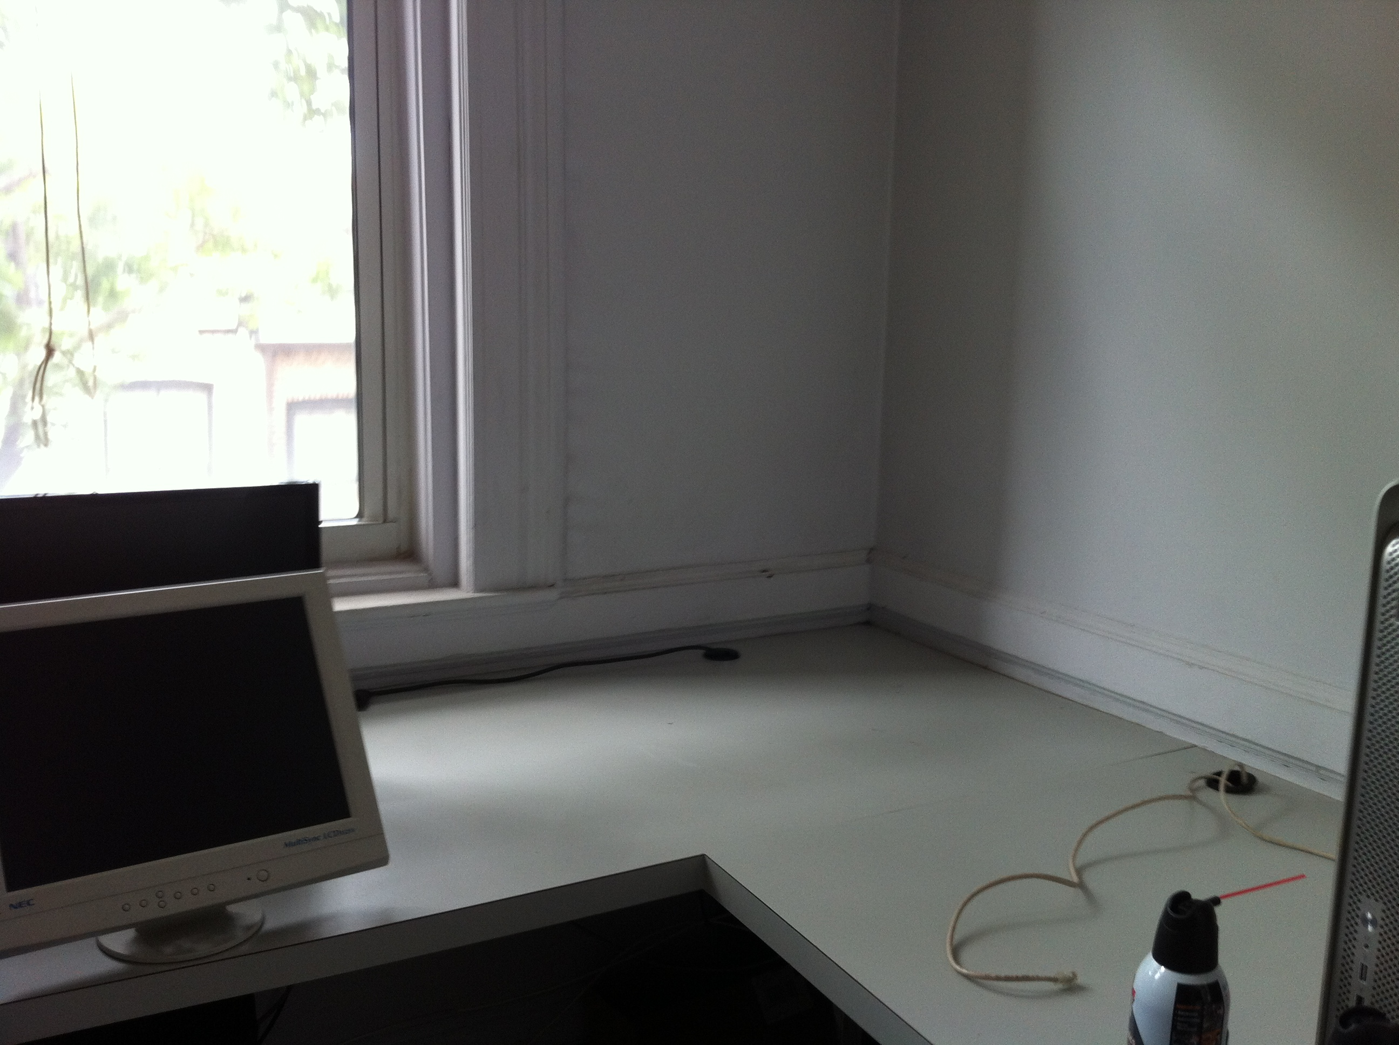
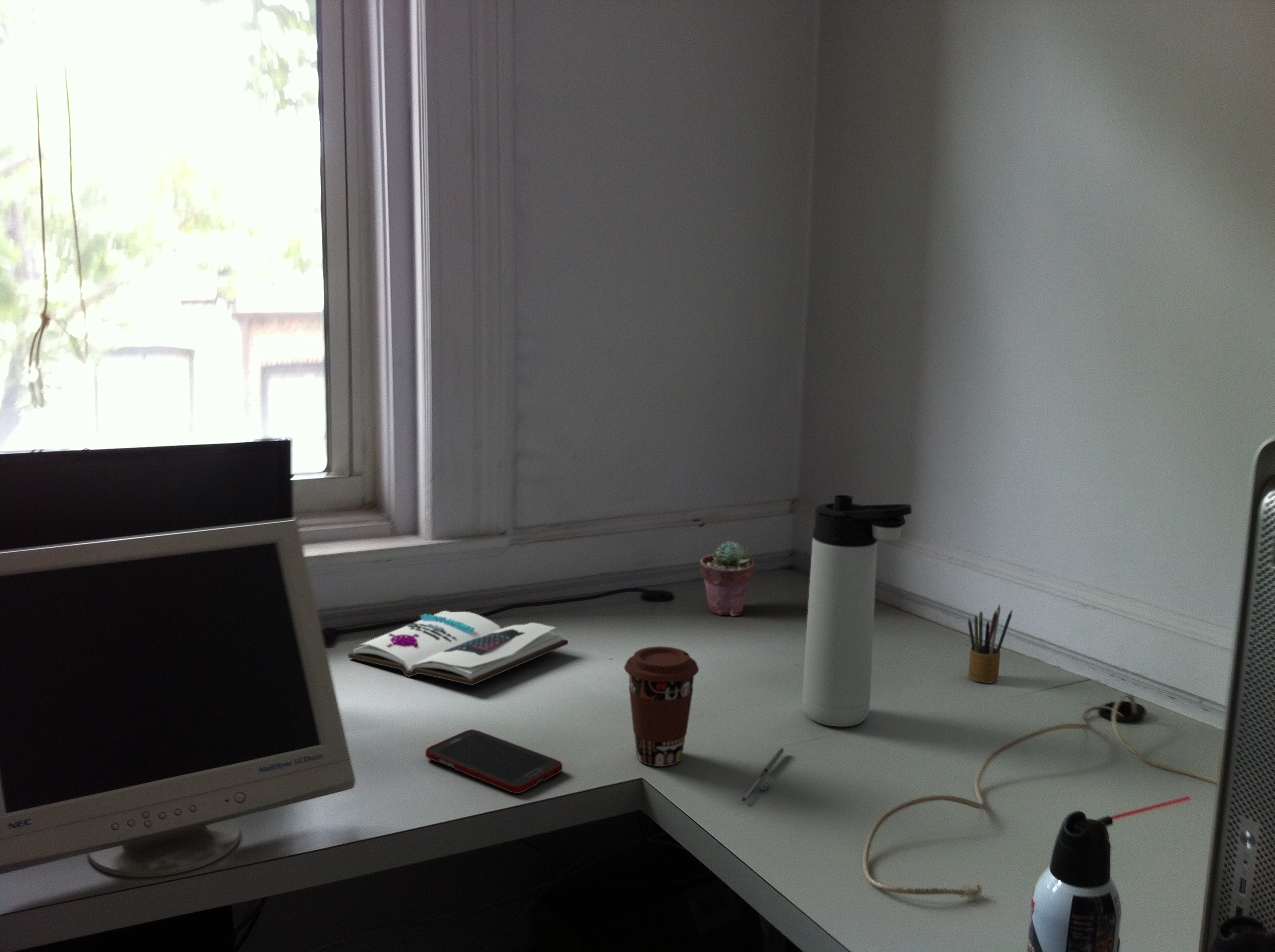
+ potted succulent (727, 575)
+ book (459, 643)
+ cell phone (493, 760)
+ pen (767, 773)
+ coffee cup (660, 706)
+ pencil box (987, 644)
+ thermos bottle (855, 611)
